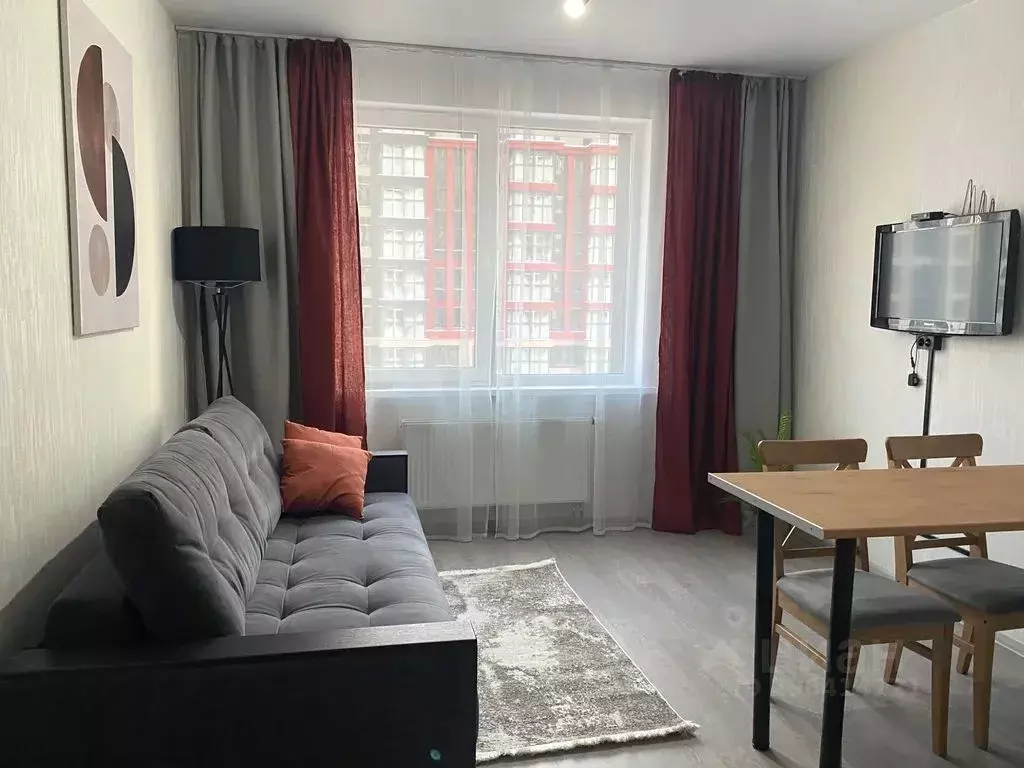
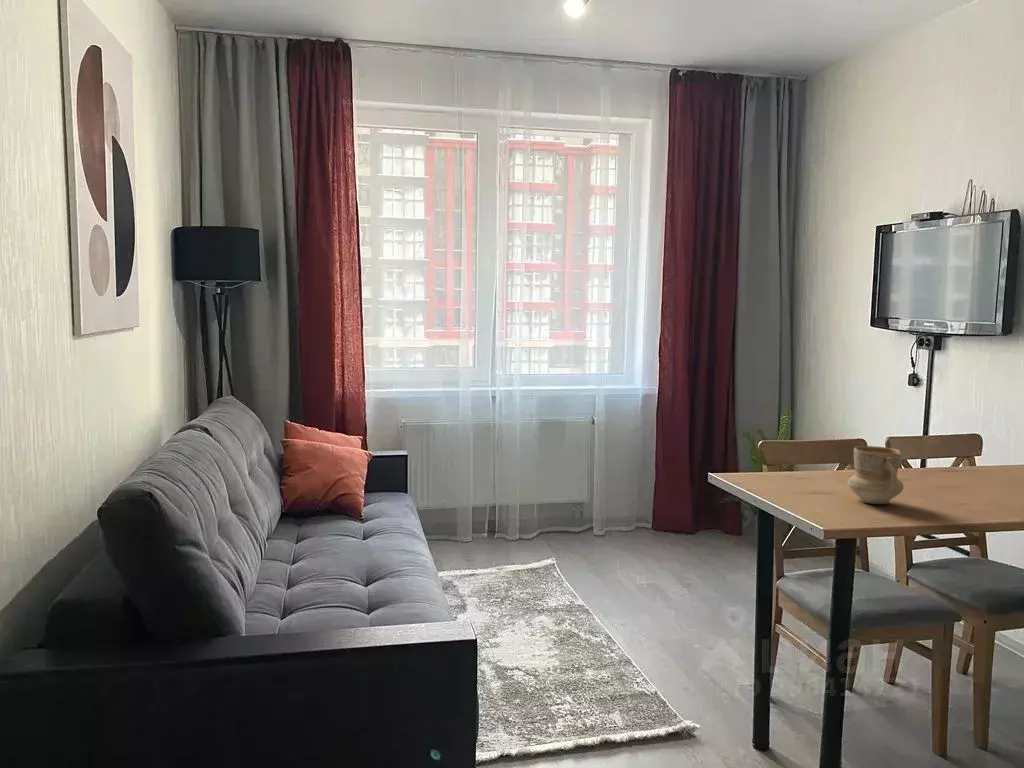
+ mug (876, 475)
